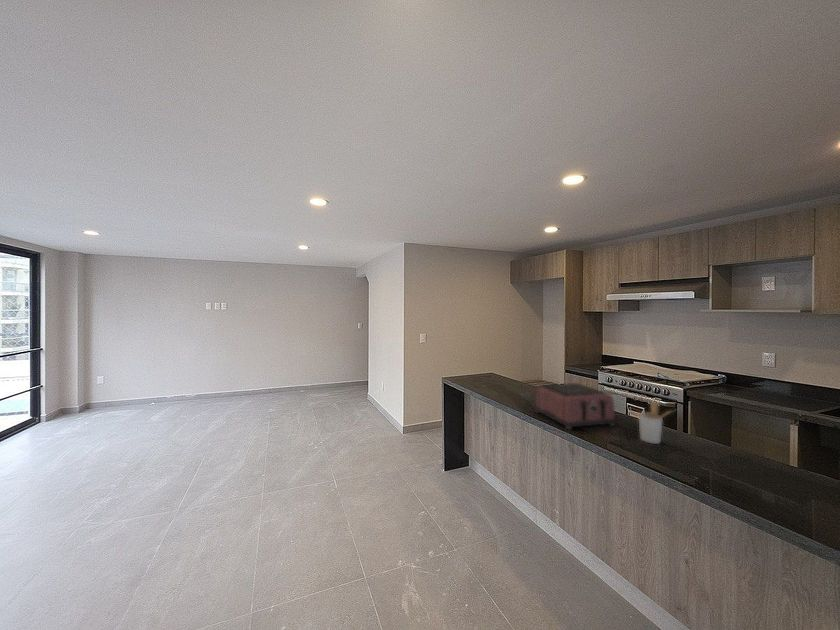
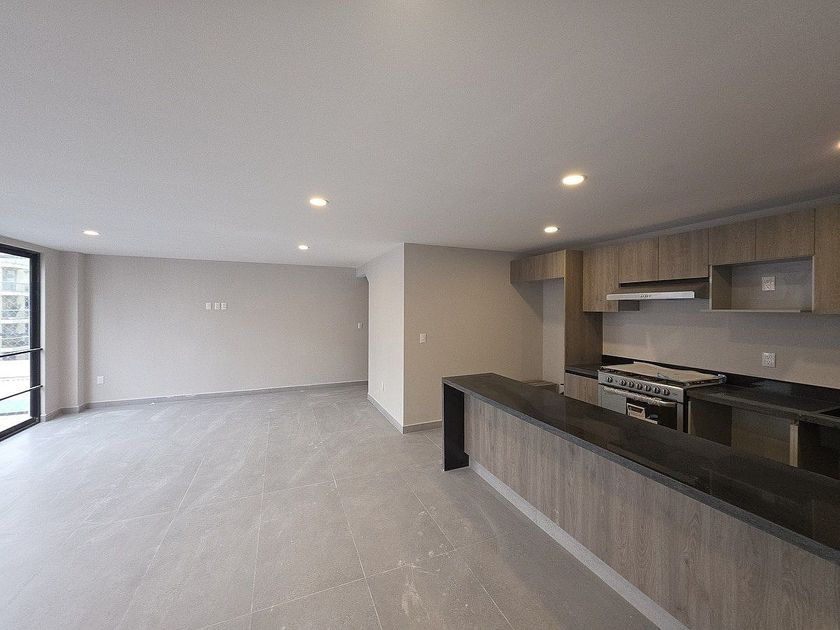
- toaster (574, 404)
- utensil holder (656, 423)
